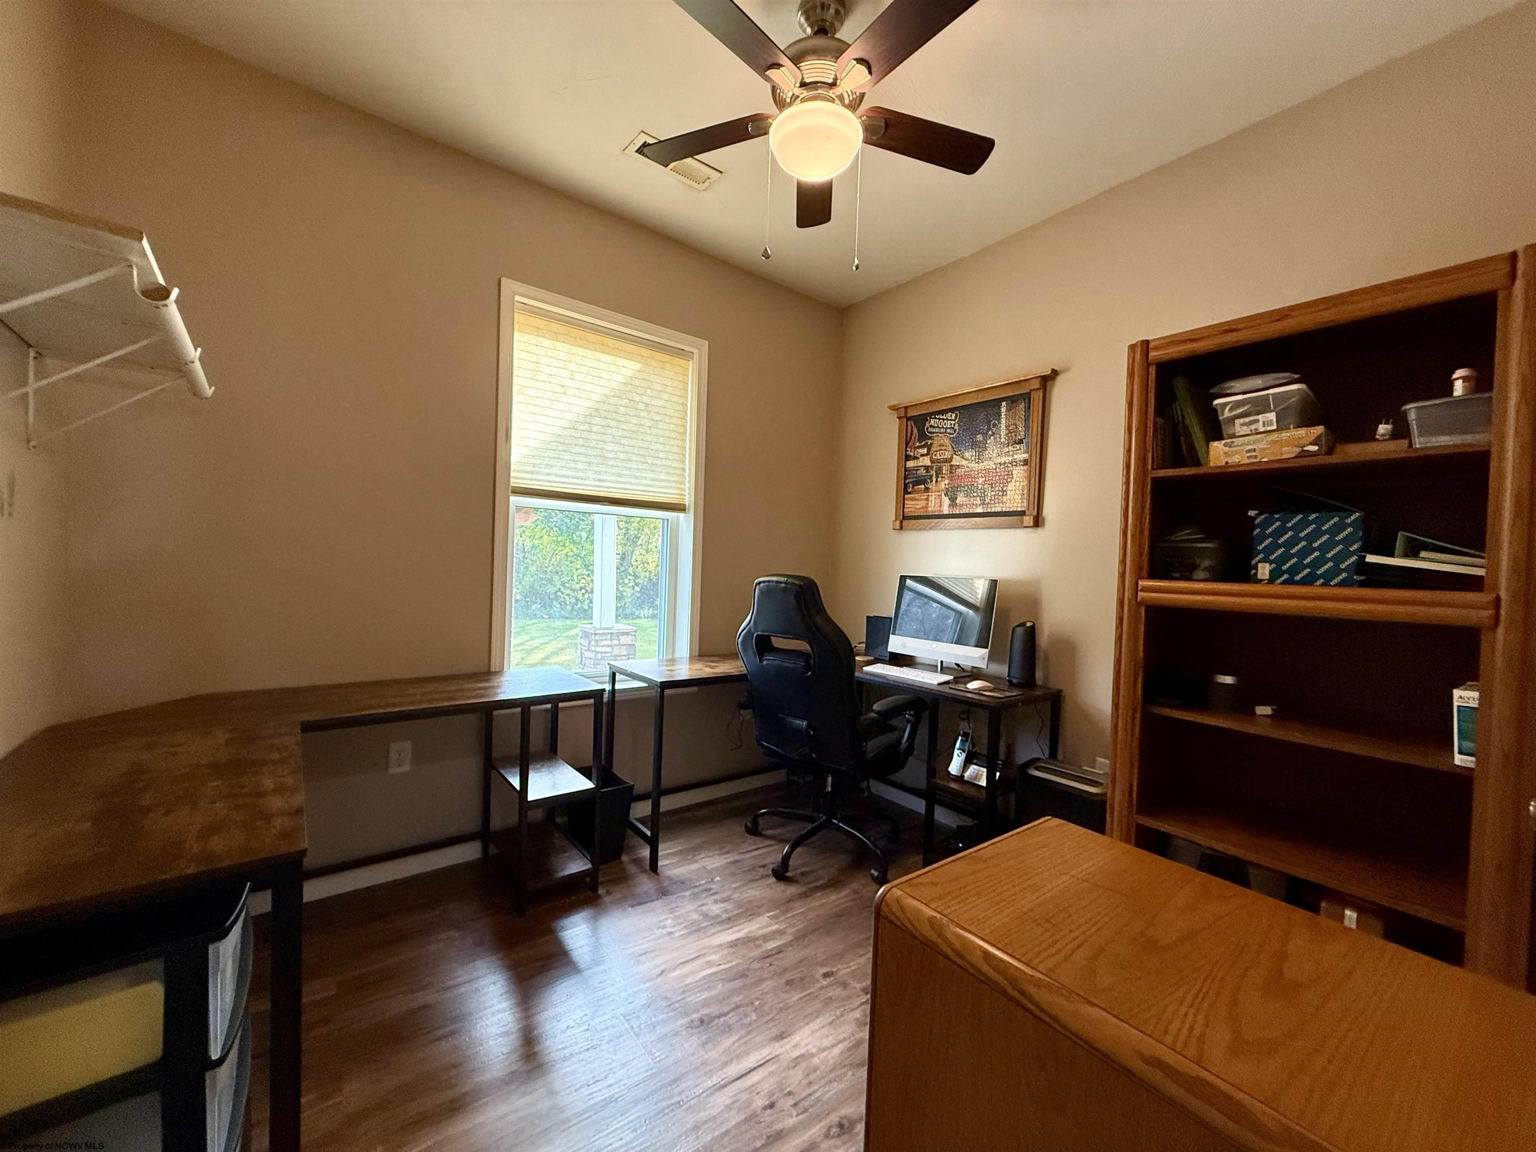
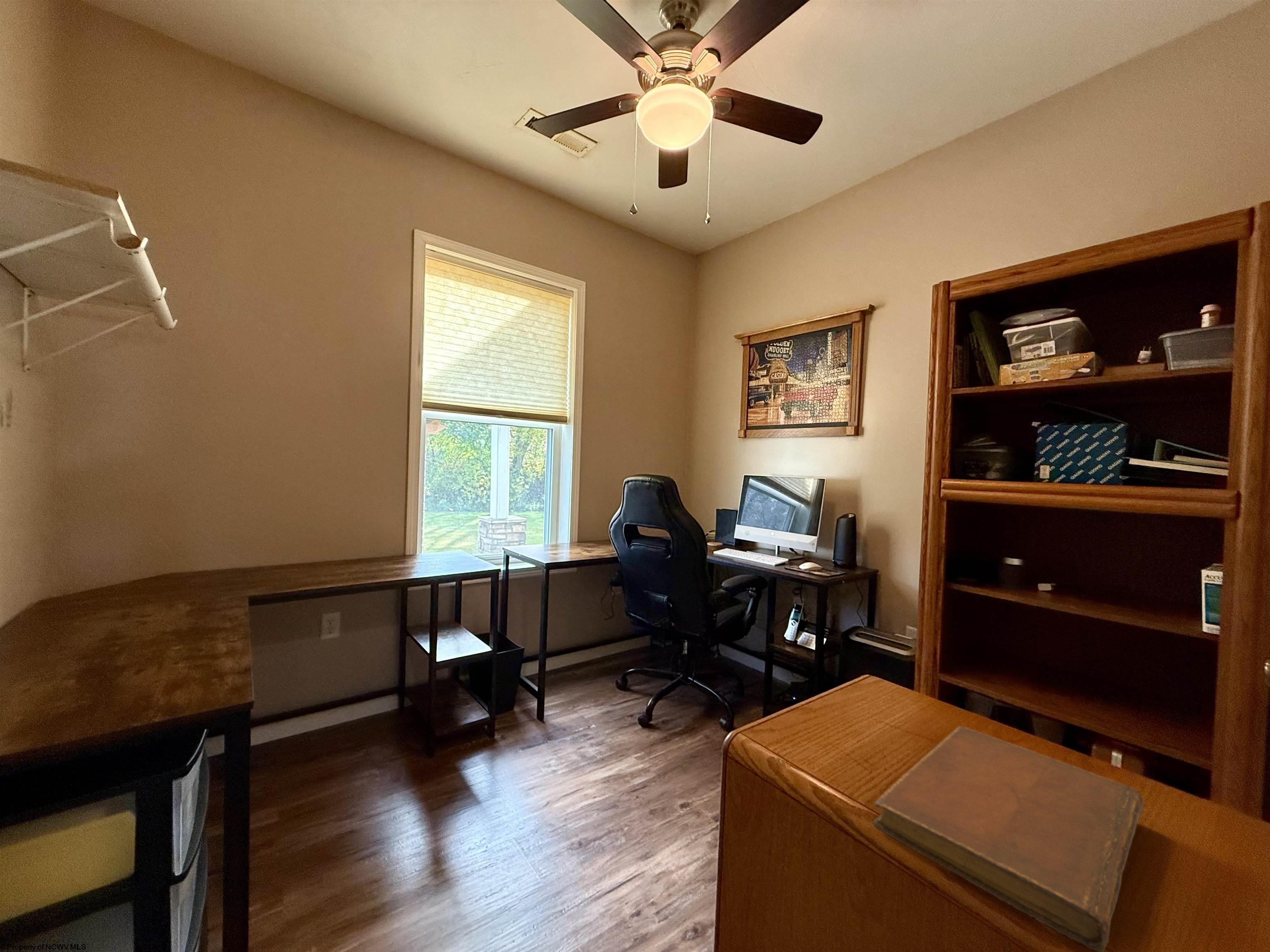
+ notebook (1012, 808)
